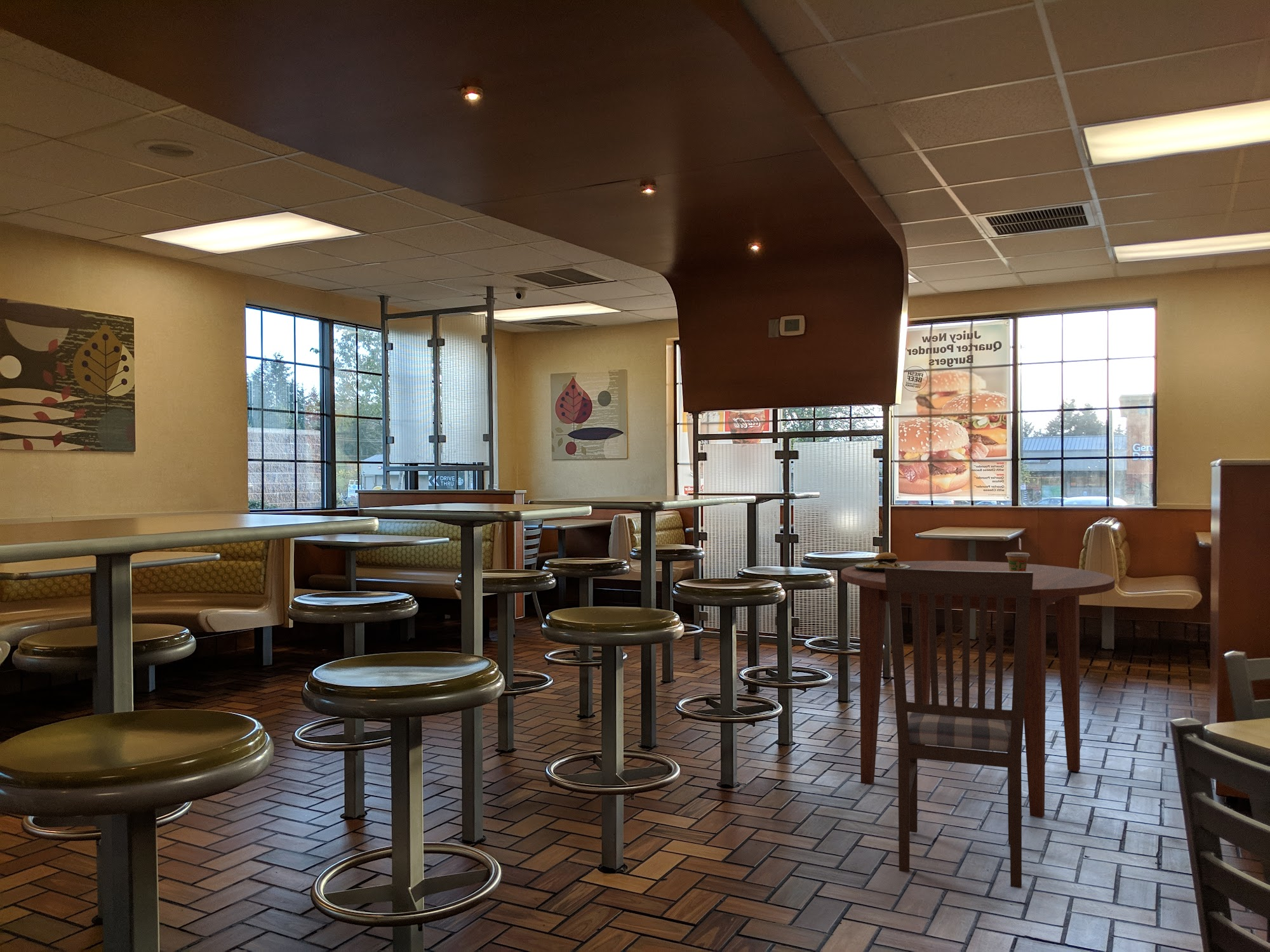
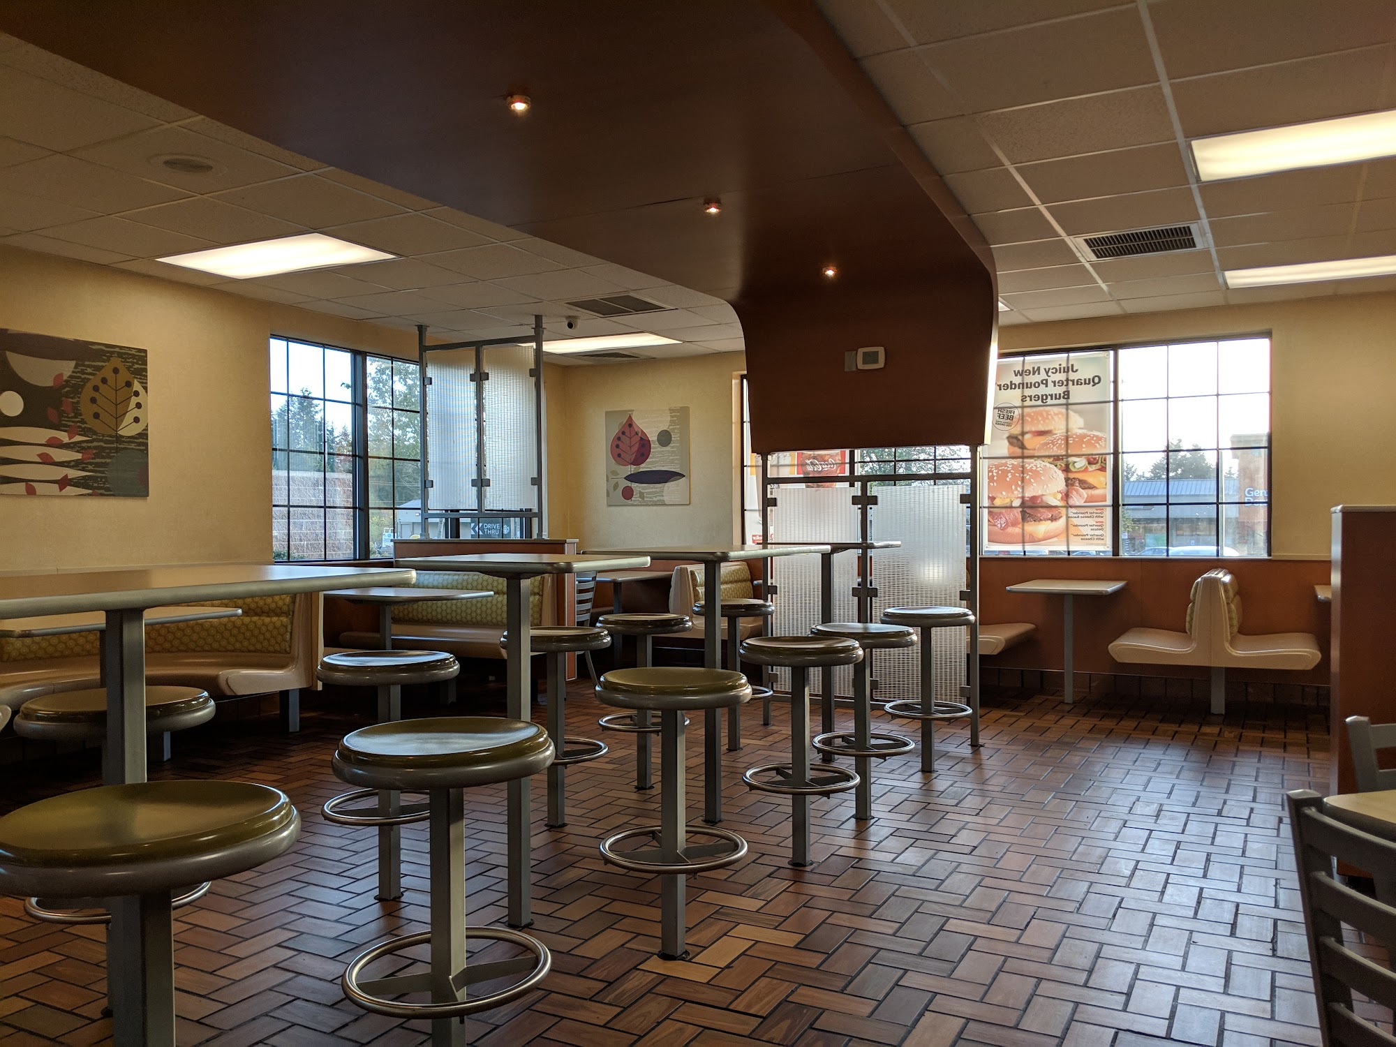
- dining chair (959, 711)
- beverage cup (1017, 557)
- dining table (930, 675)
- burger (882, 555)
